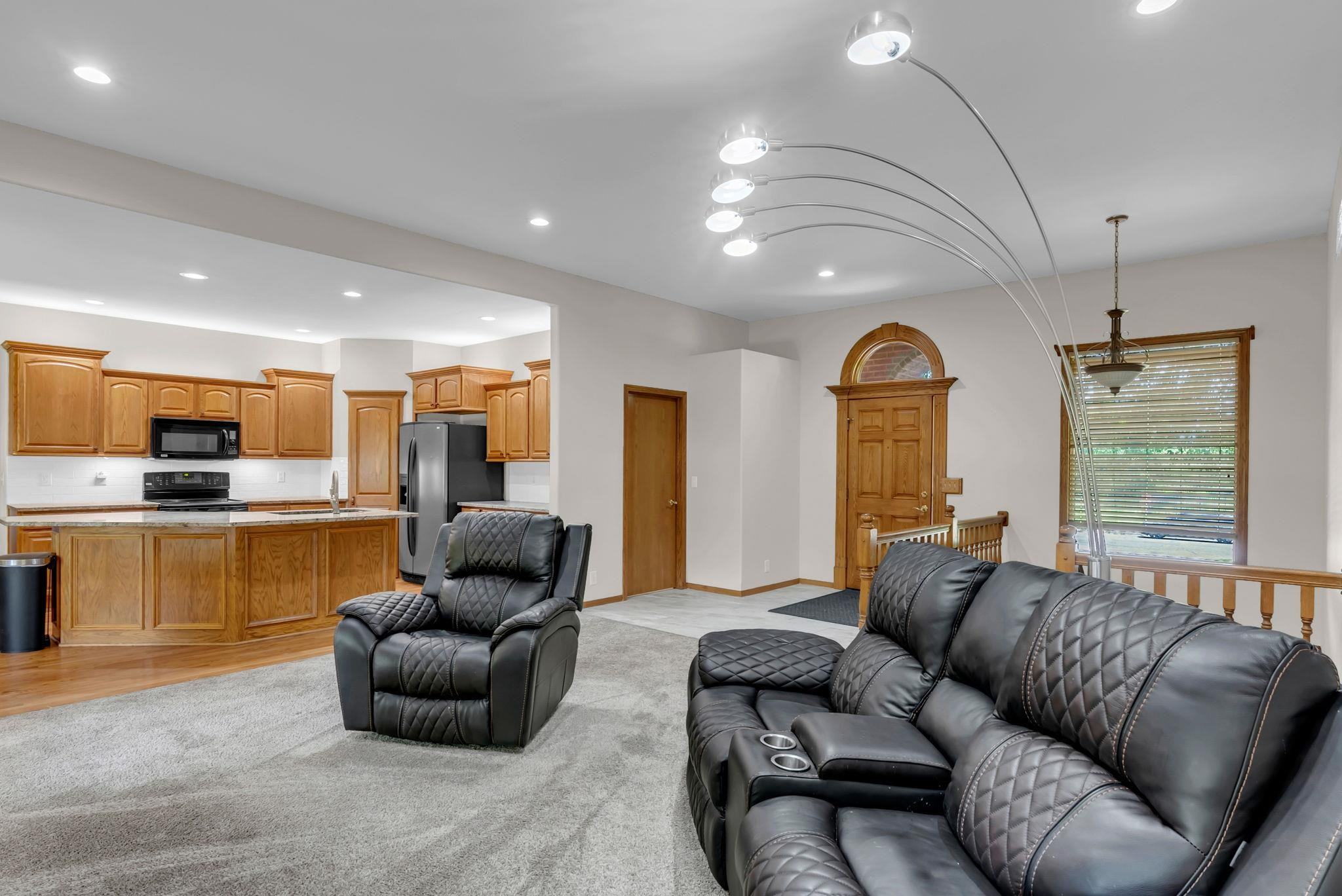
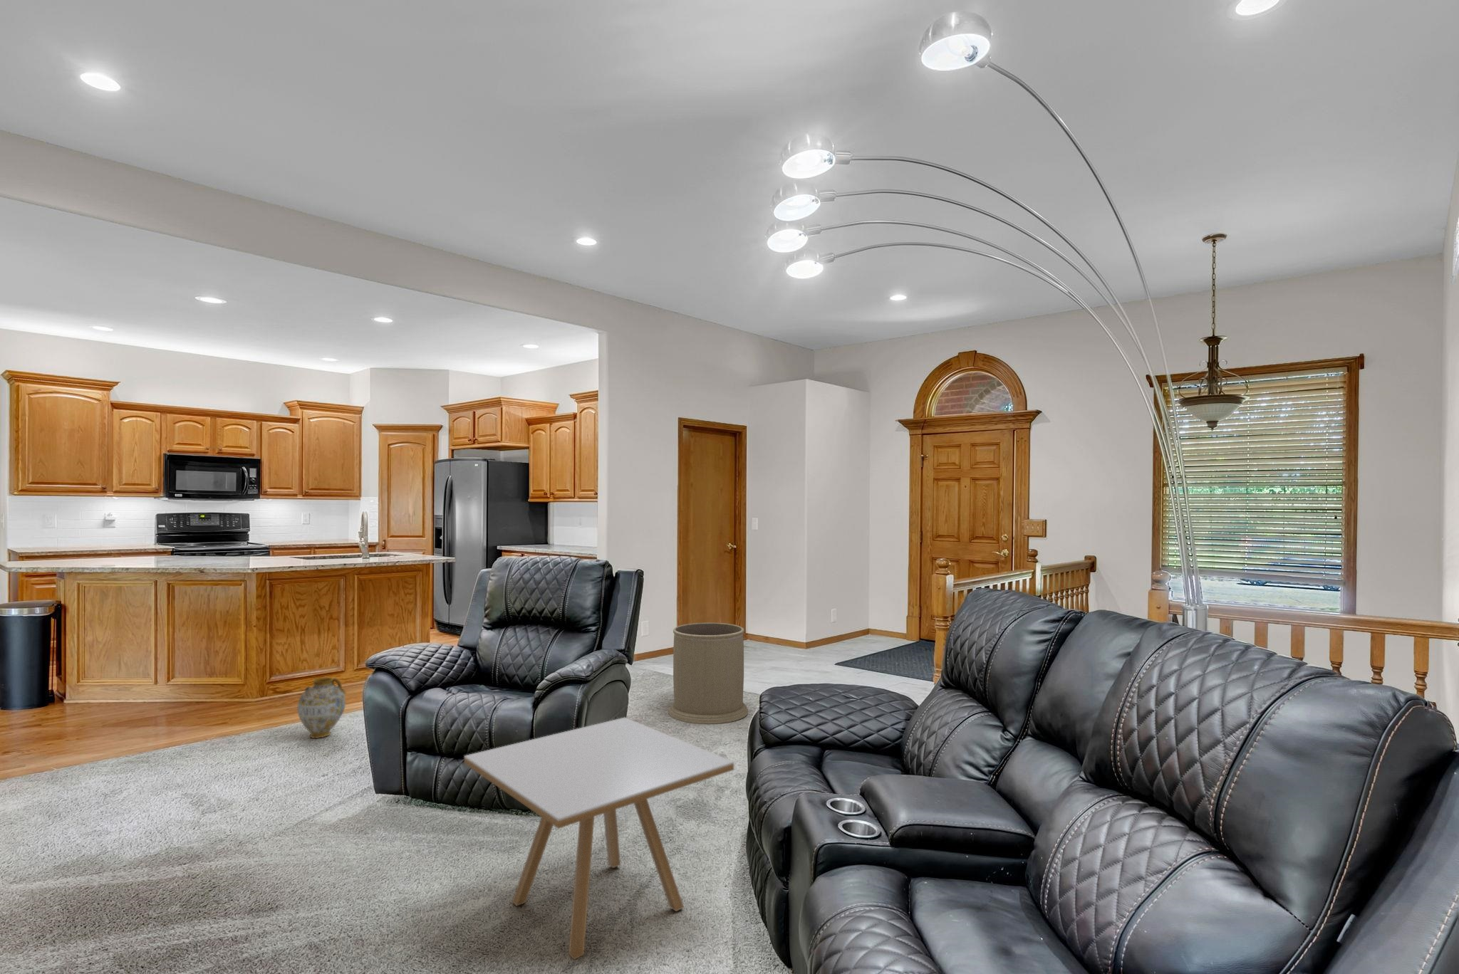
+ ceramic jug (322, 707)
+ trash can (708, 670)
+ side table (593, 832)
